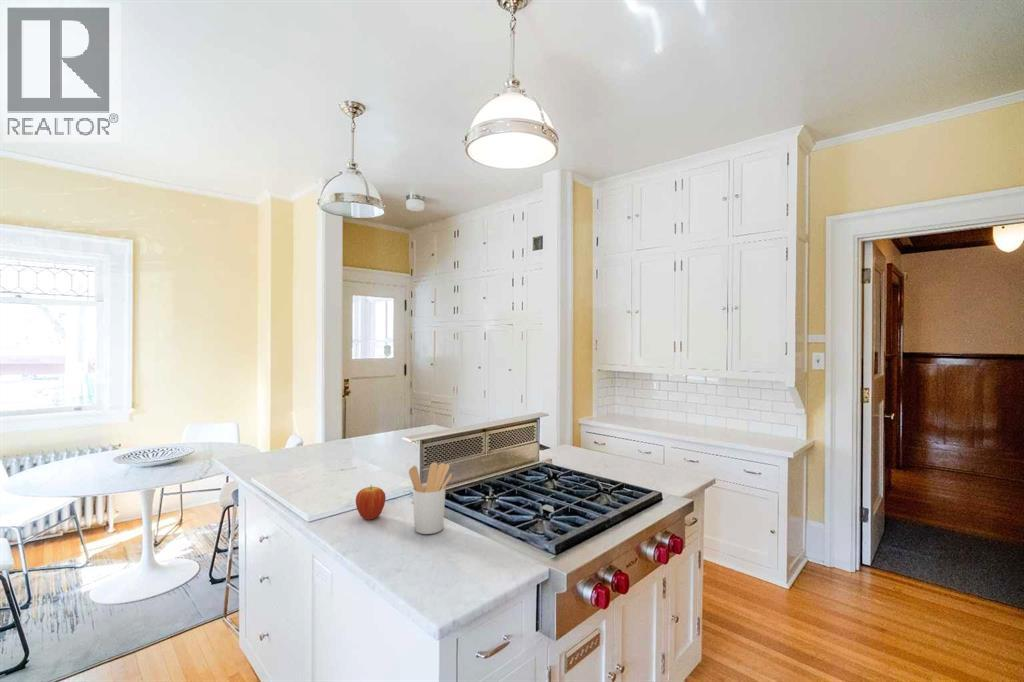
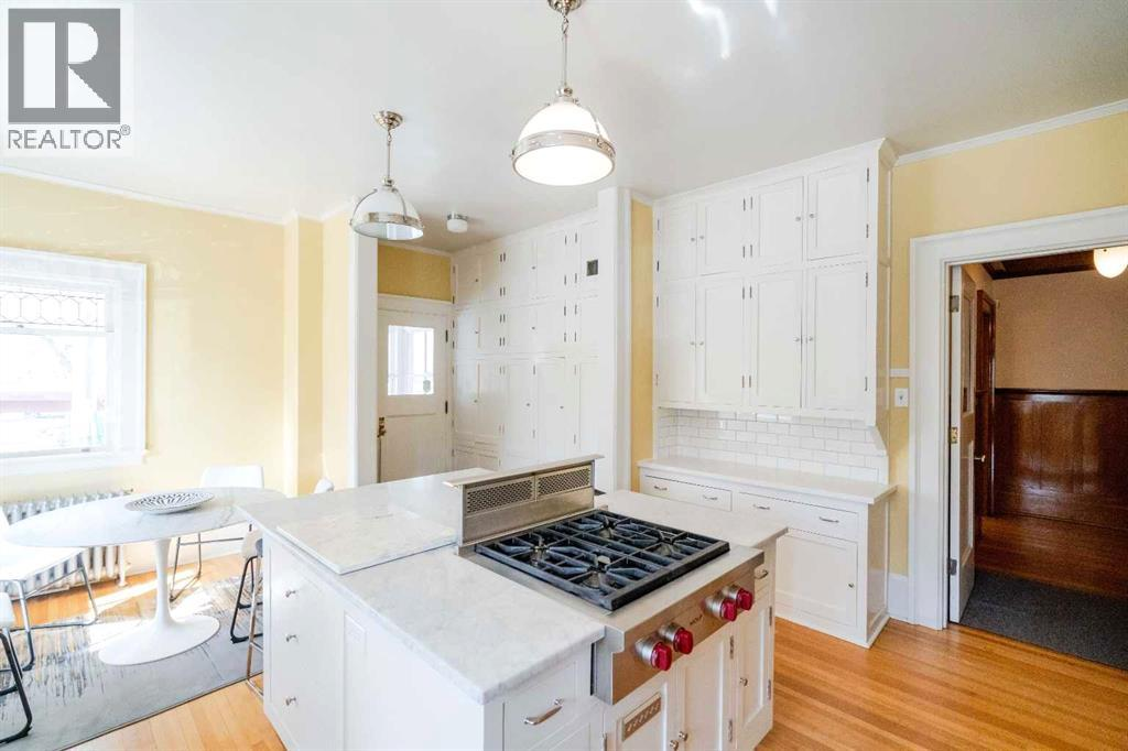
- utensil holder (432, 495)
- fruit (370, 501)
